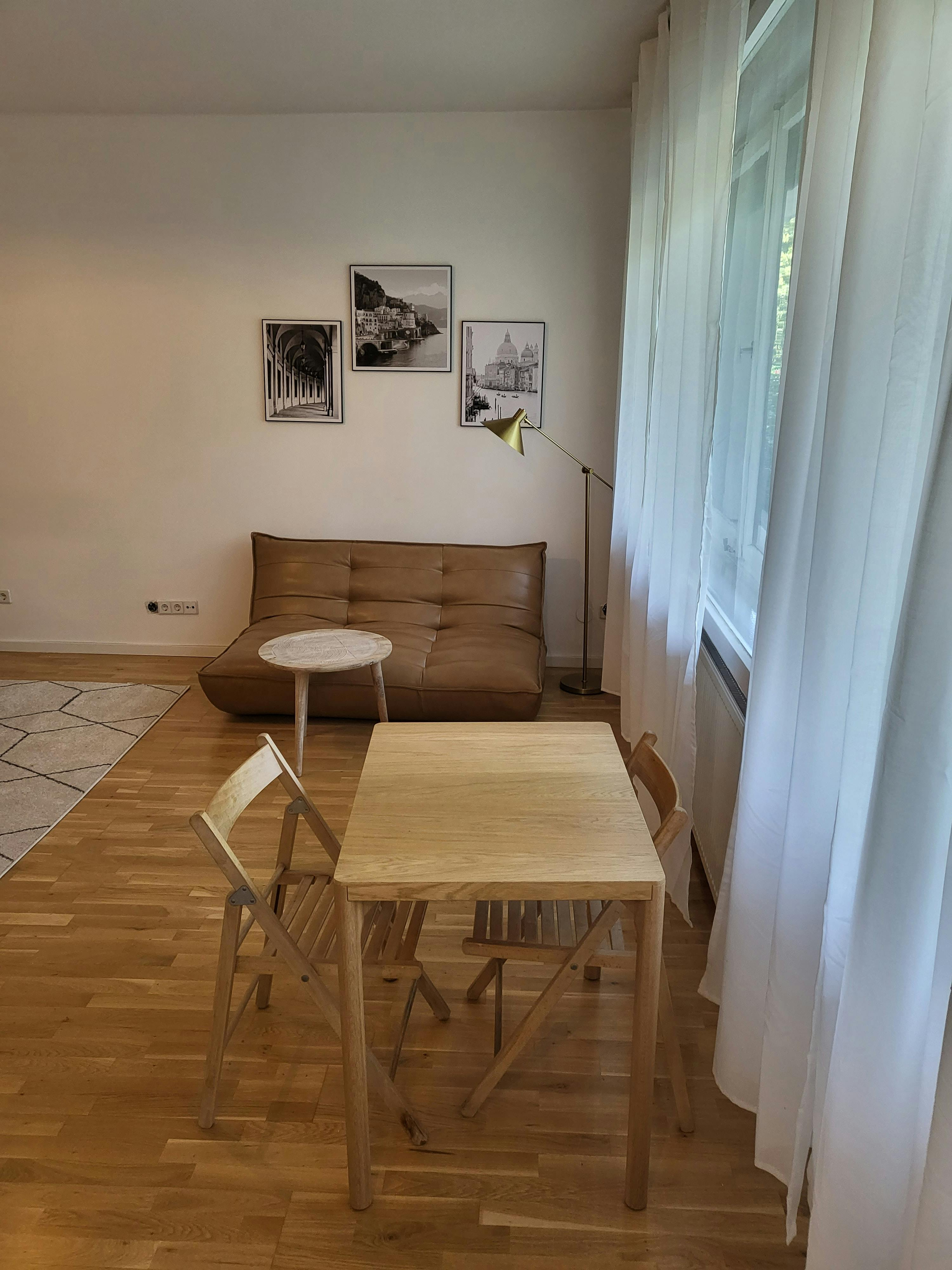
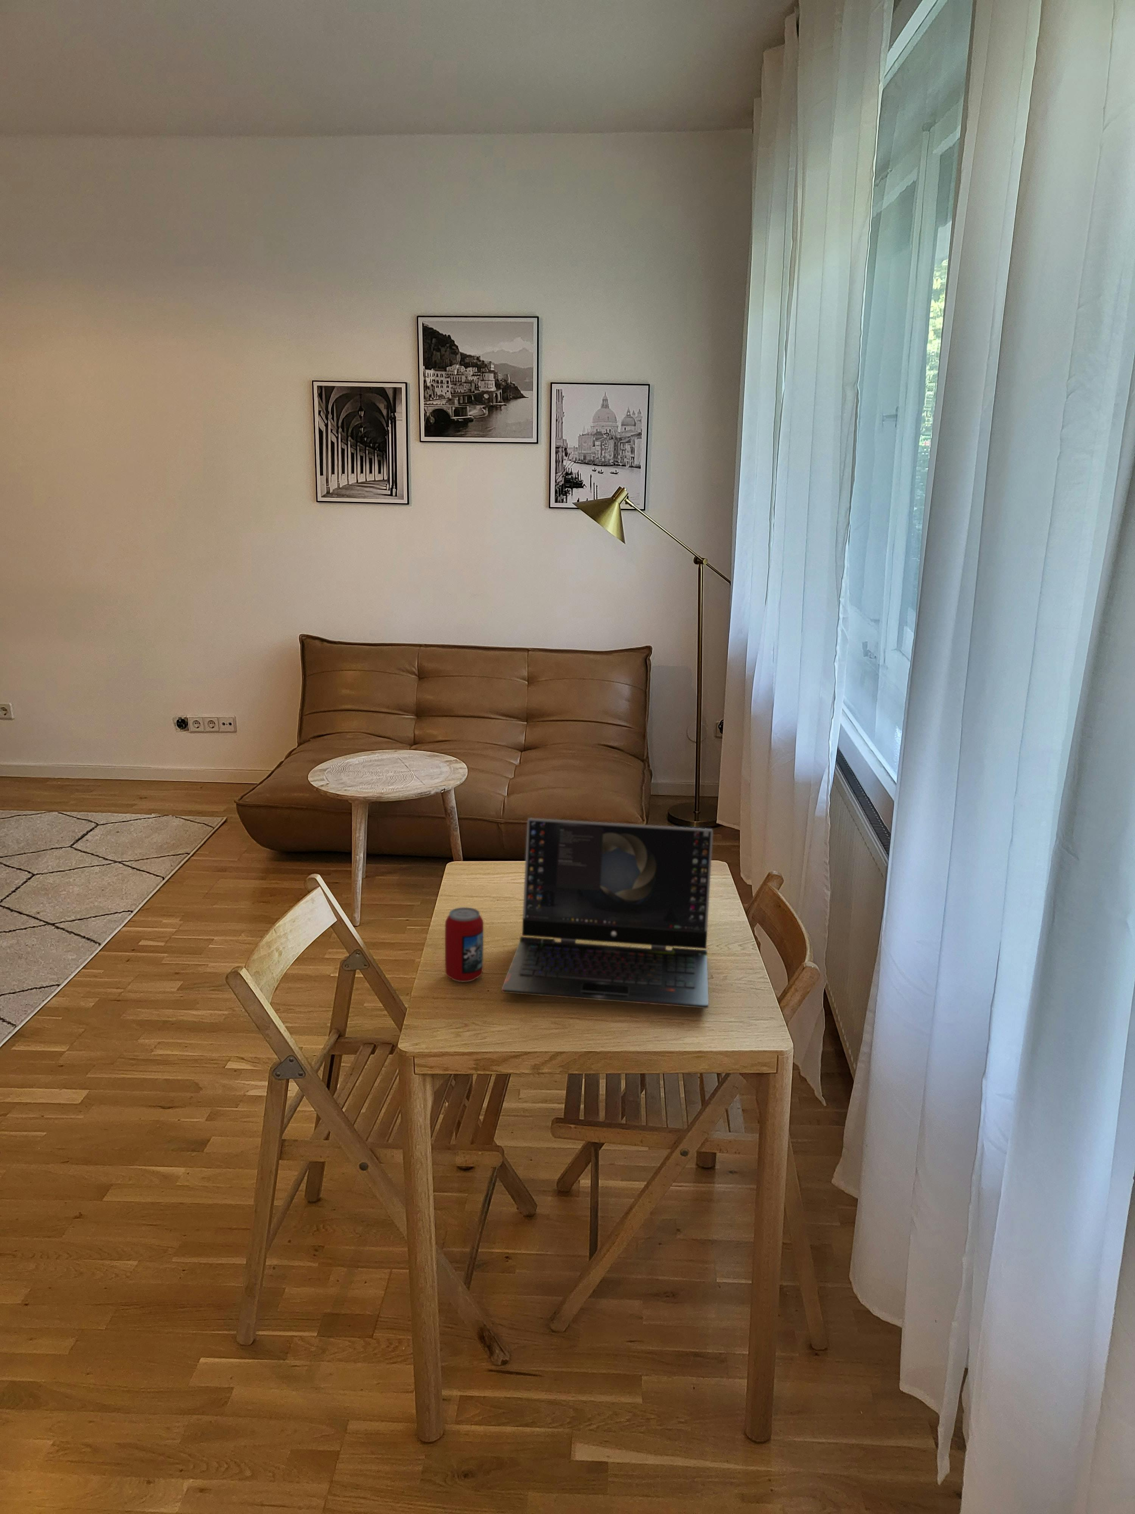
+ beverage can (464, 944)
+ laptop computer (612, 910)
